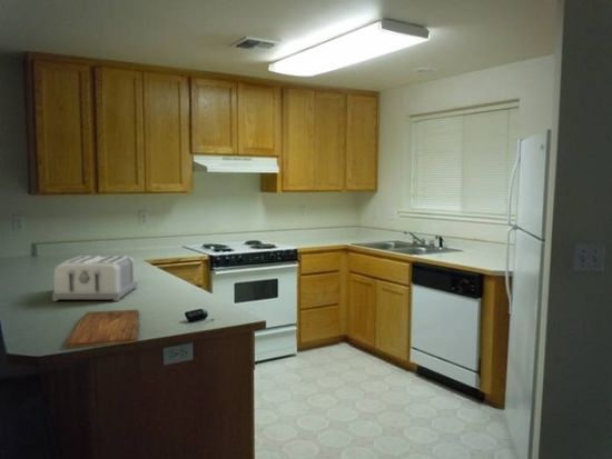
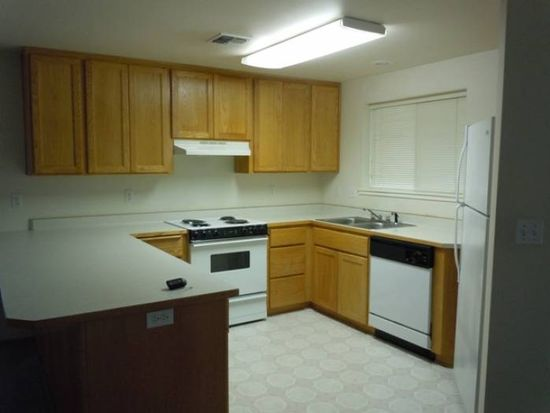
- toaster (96, 277)
- cutting board (107, 326)
